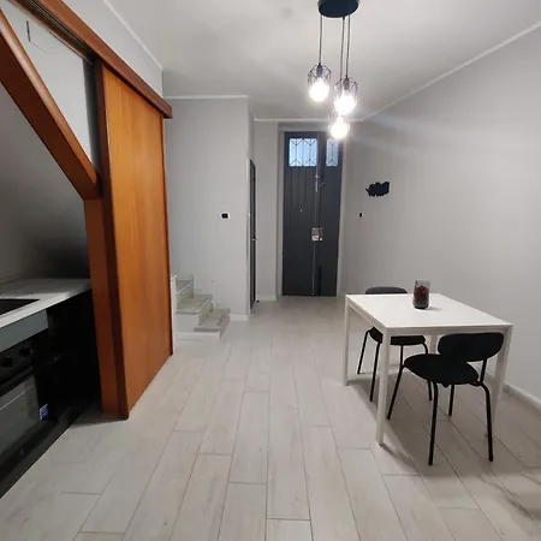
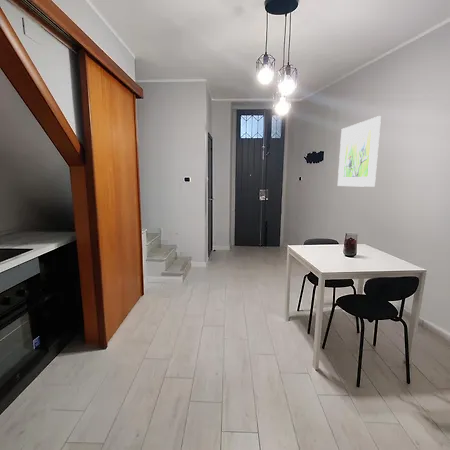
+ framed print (356, 155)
